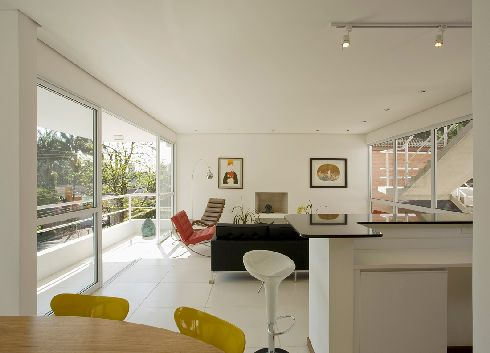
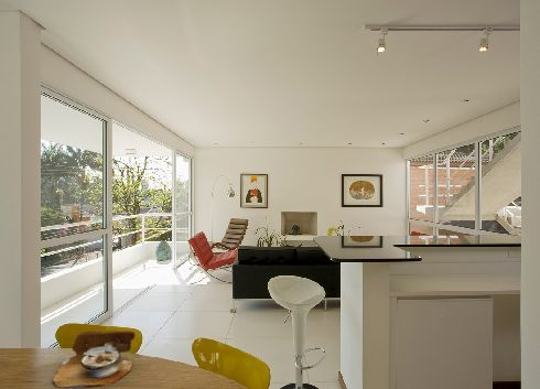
+ soup bowl (95, 355)
